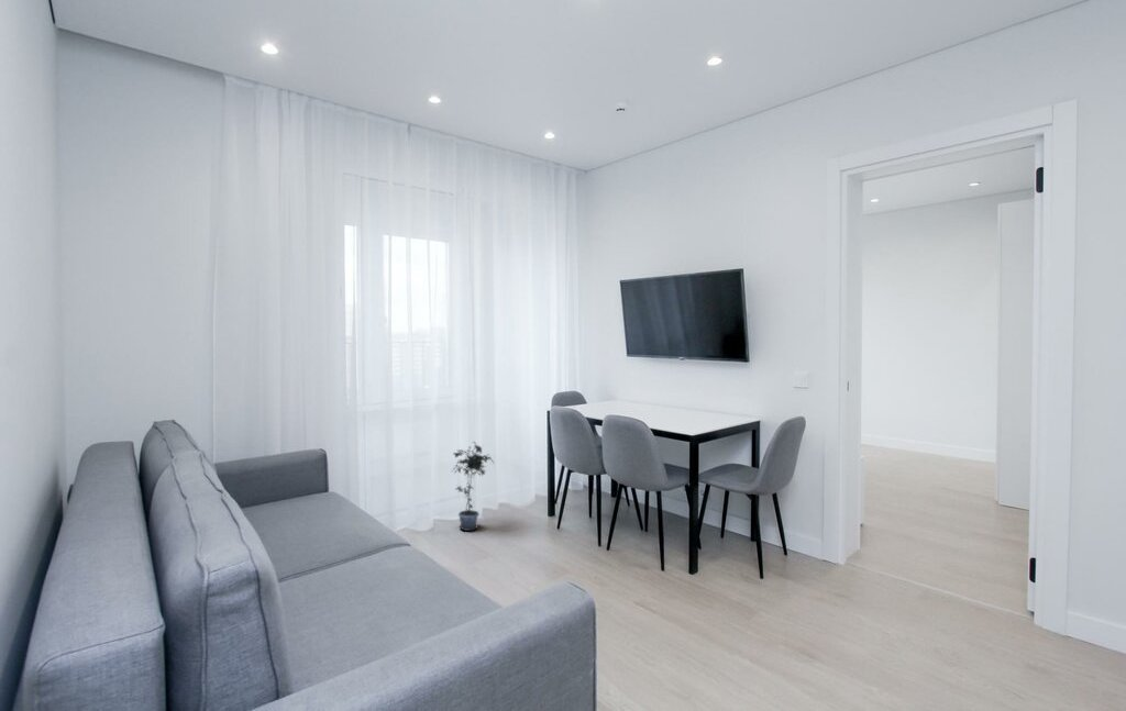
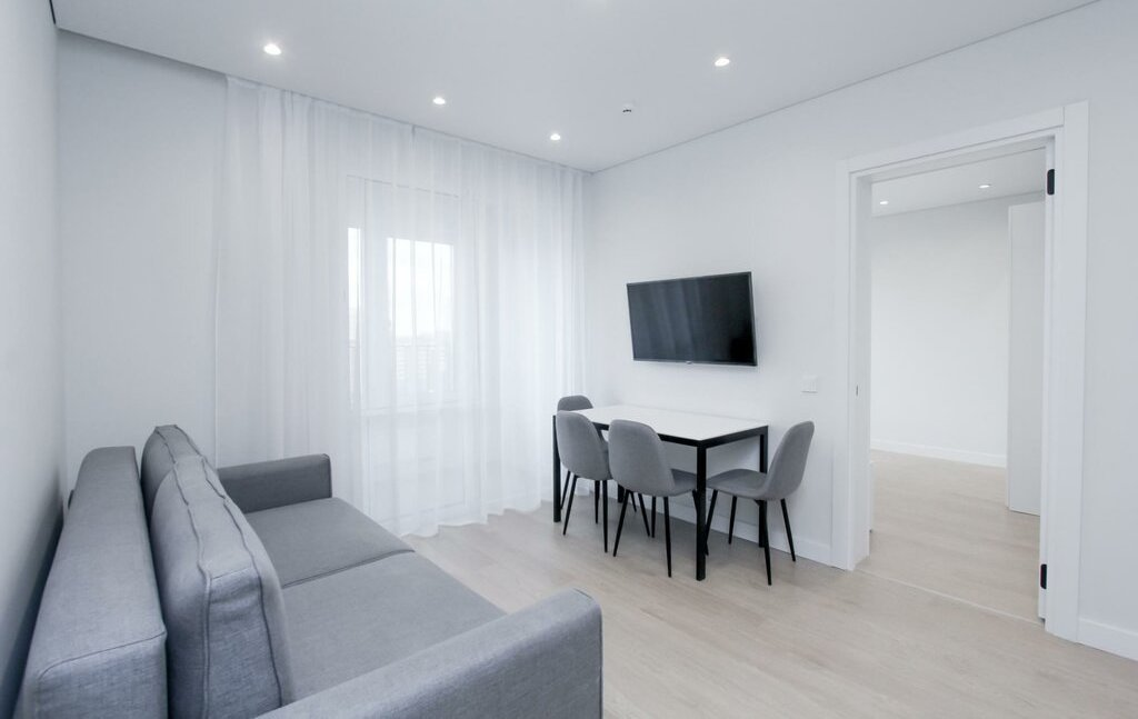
- potted plant (470, 486)
